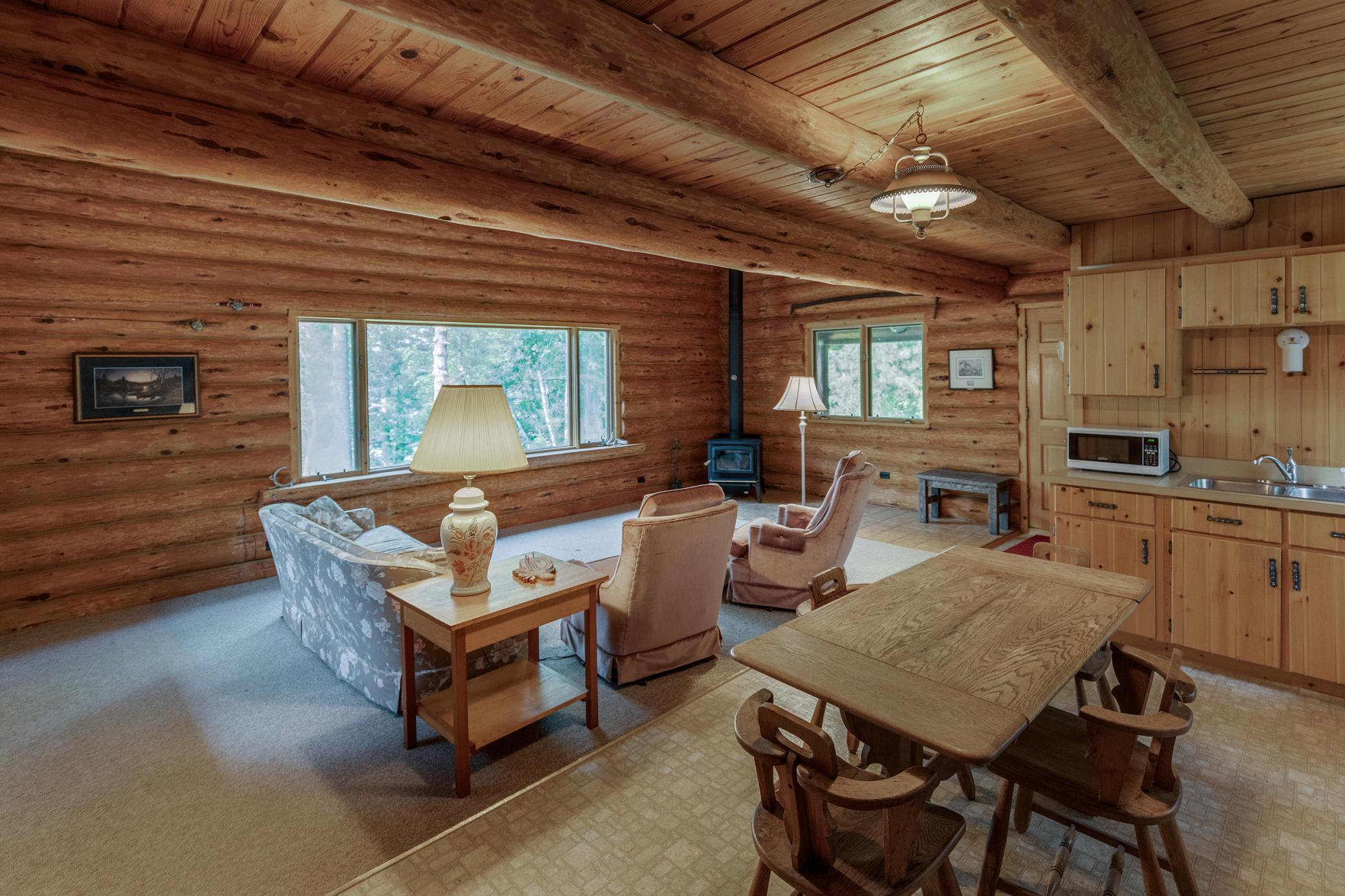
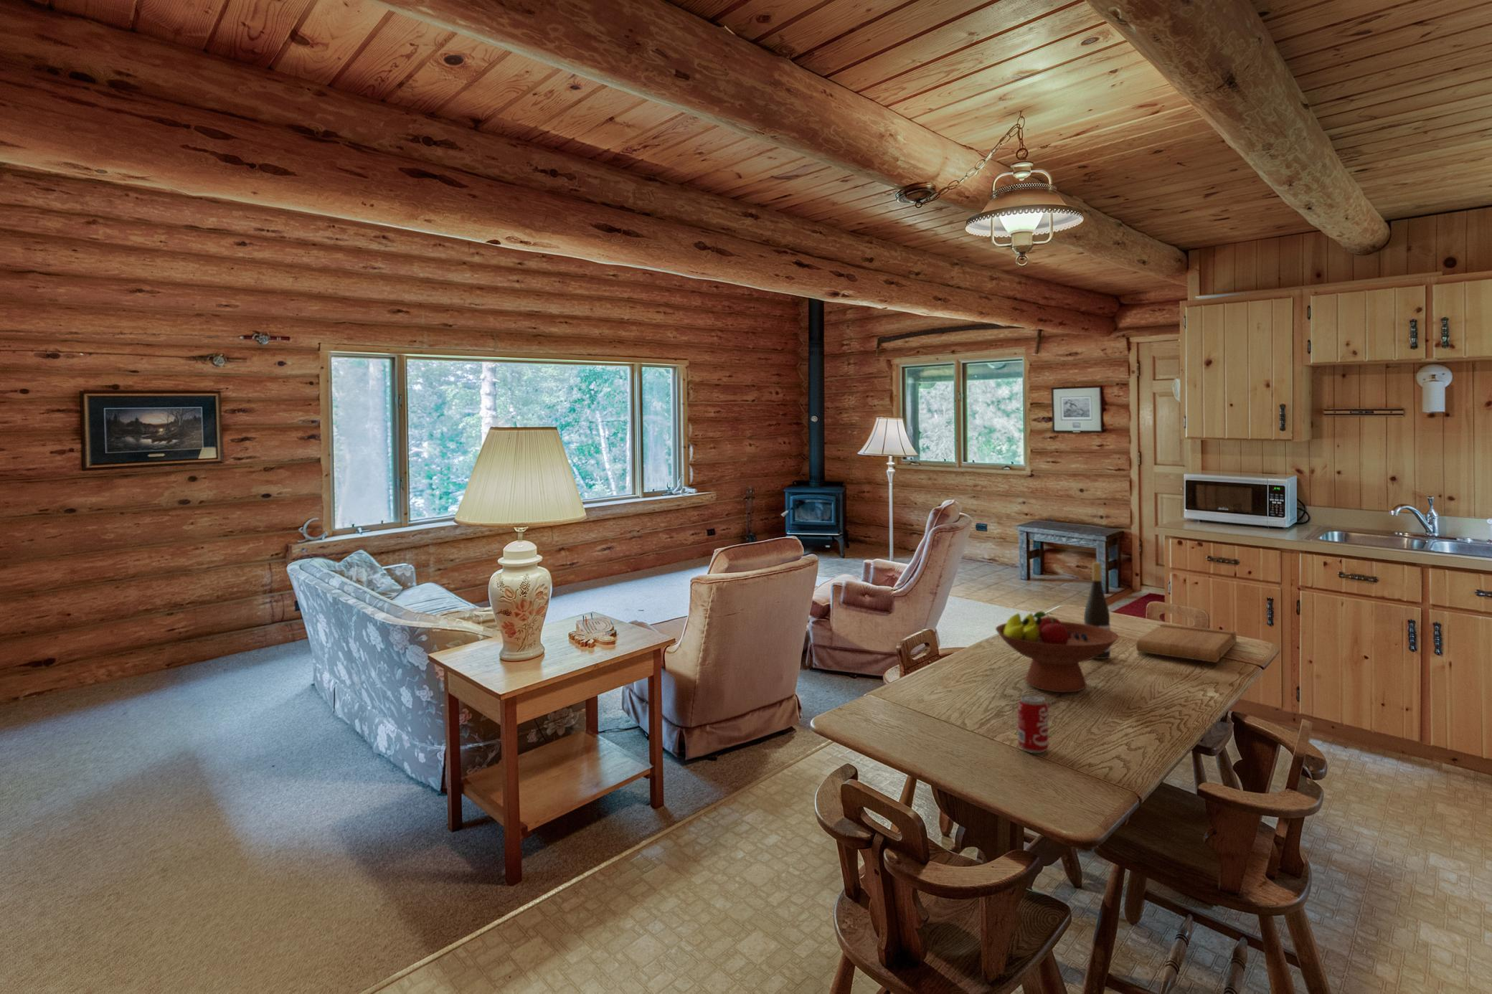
+ wine bottle (1097, 609)
+ cutting board (1187, 641)
+ fruit bowl (1055, 648)
+ beverage can (1033, 723)
